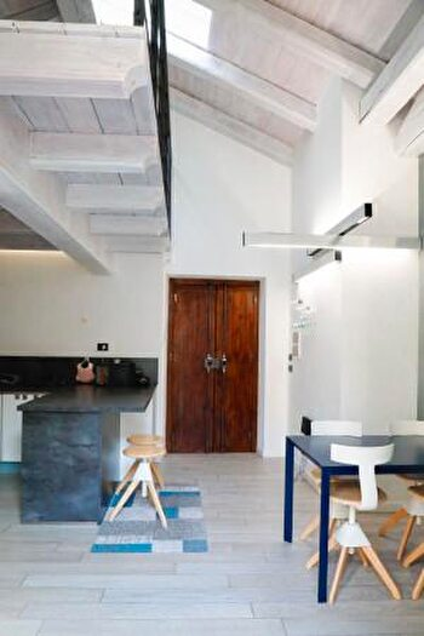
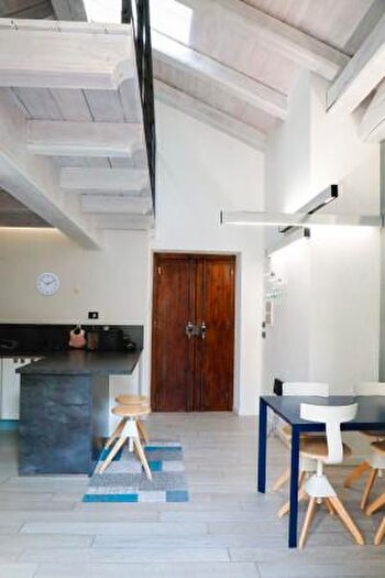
+ wall clock (47, 284)
